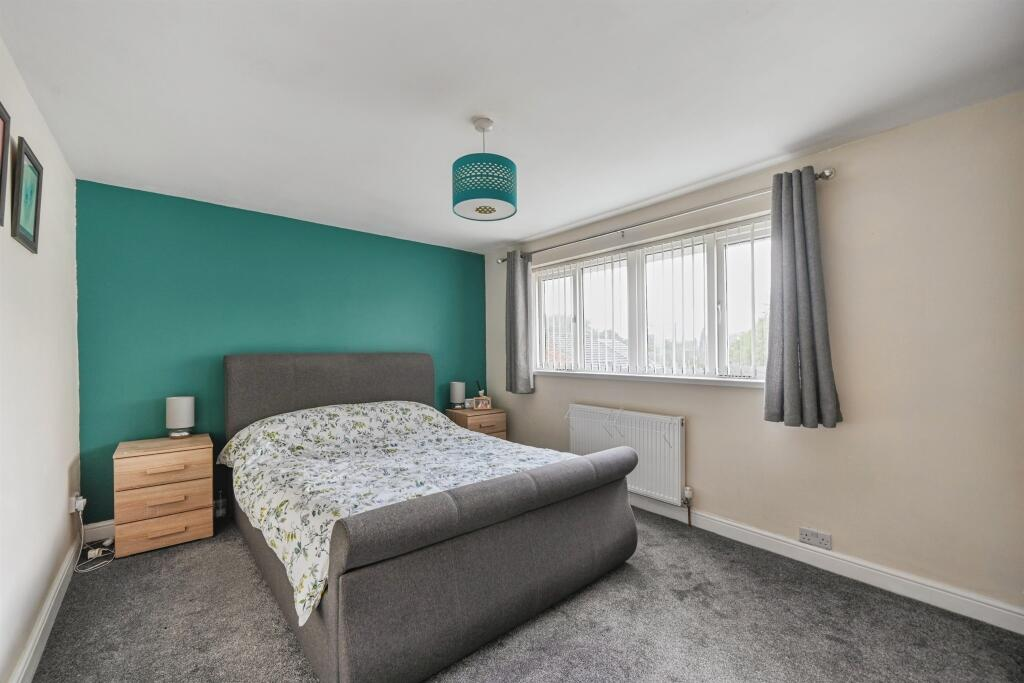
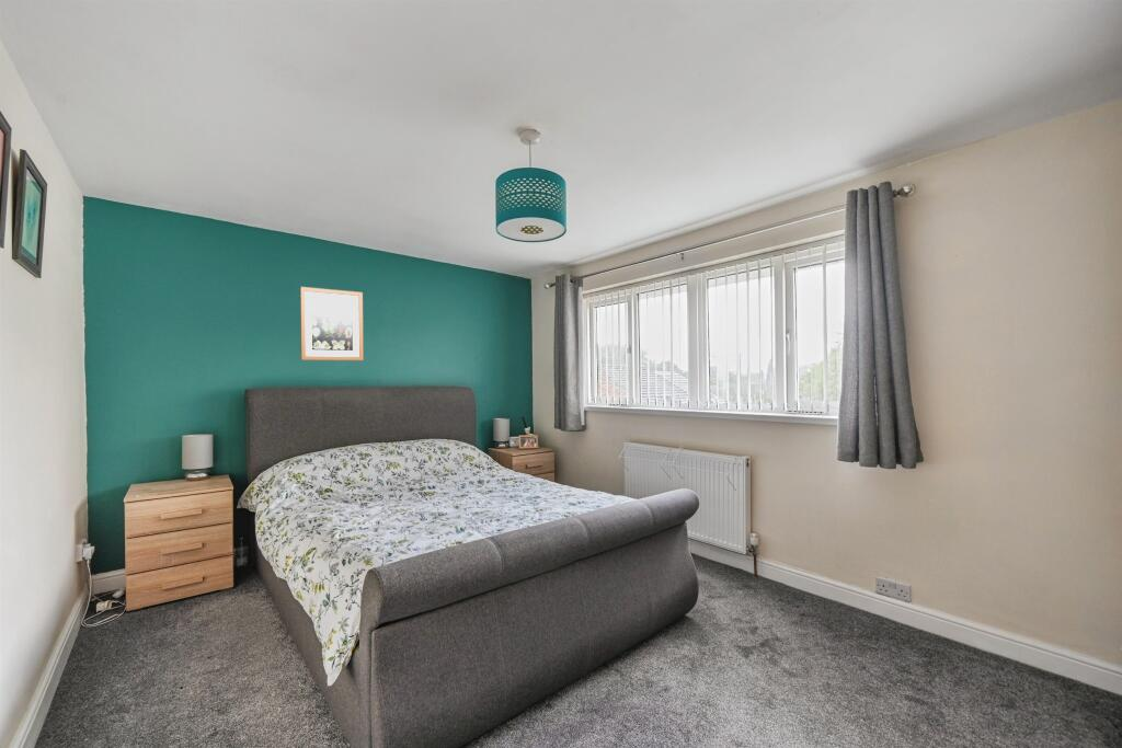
+ wall art (332, 324)
